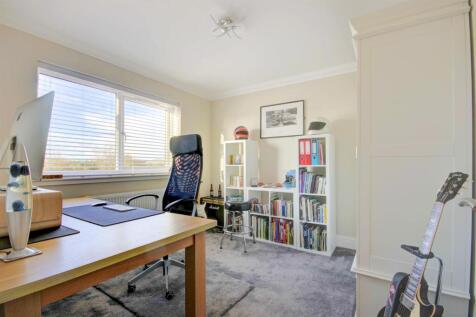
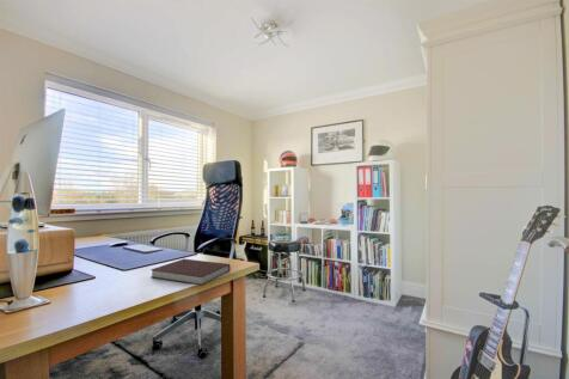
+ notebook (191, 270)
